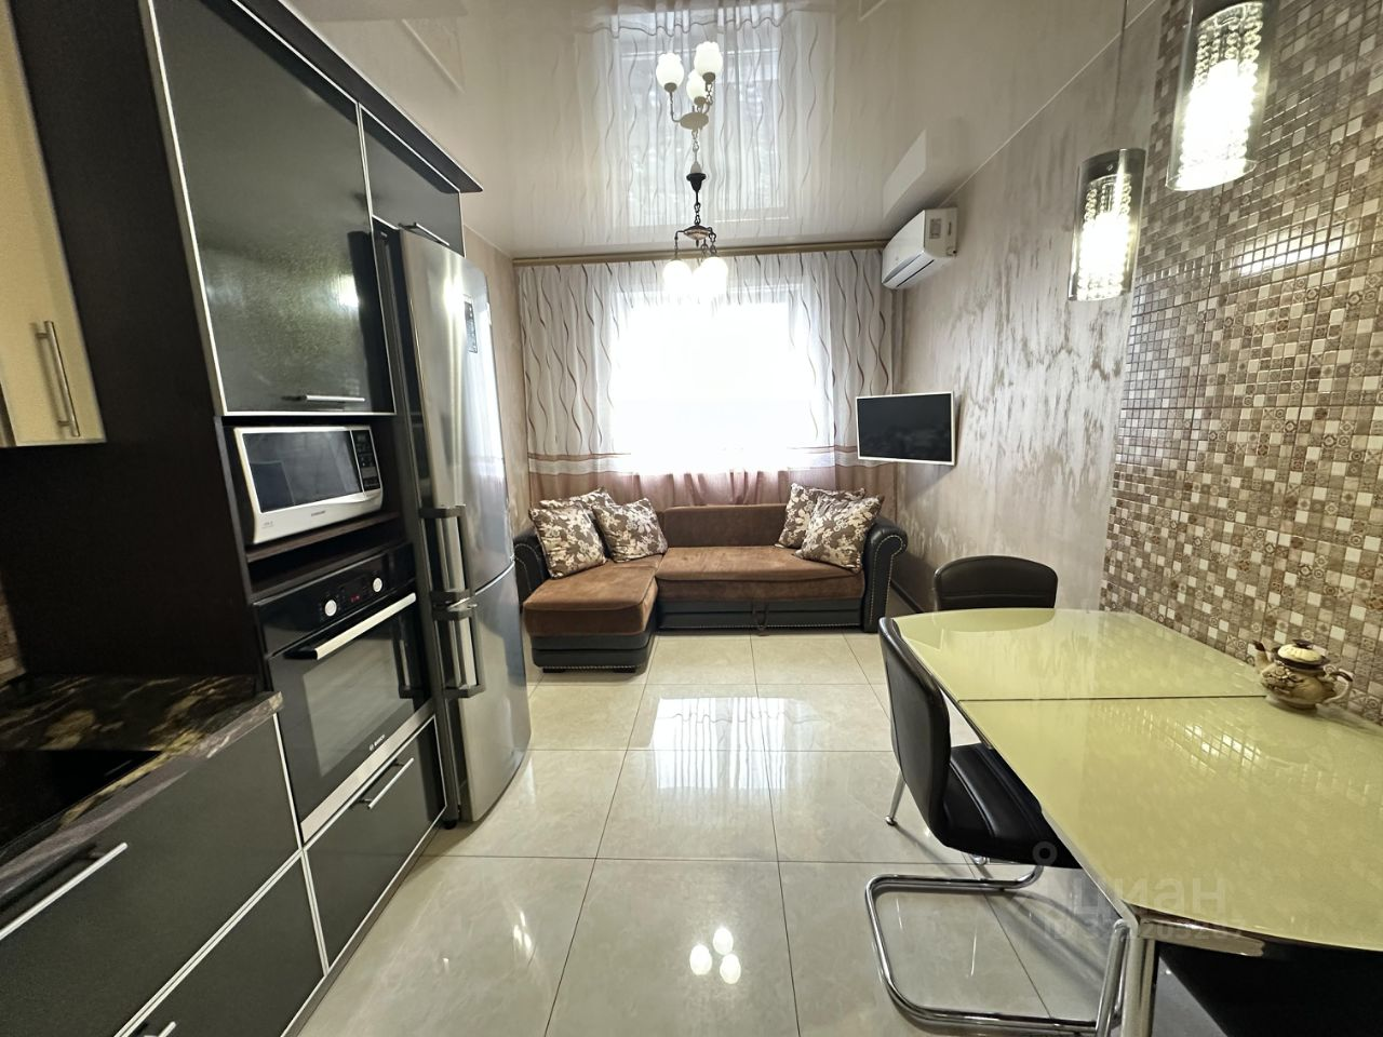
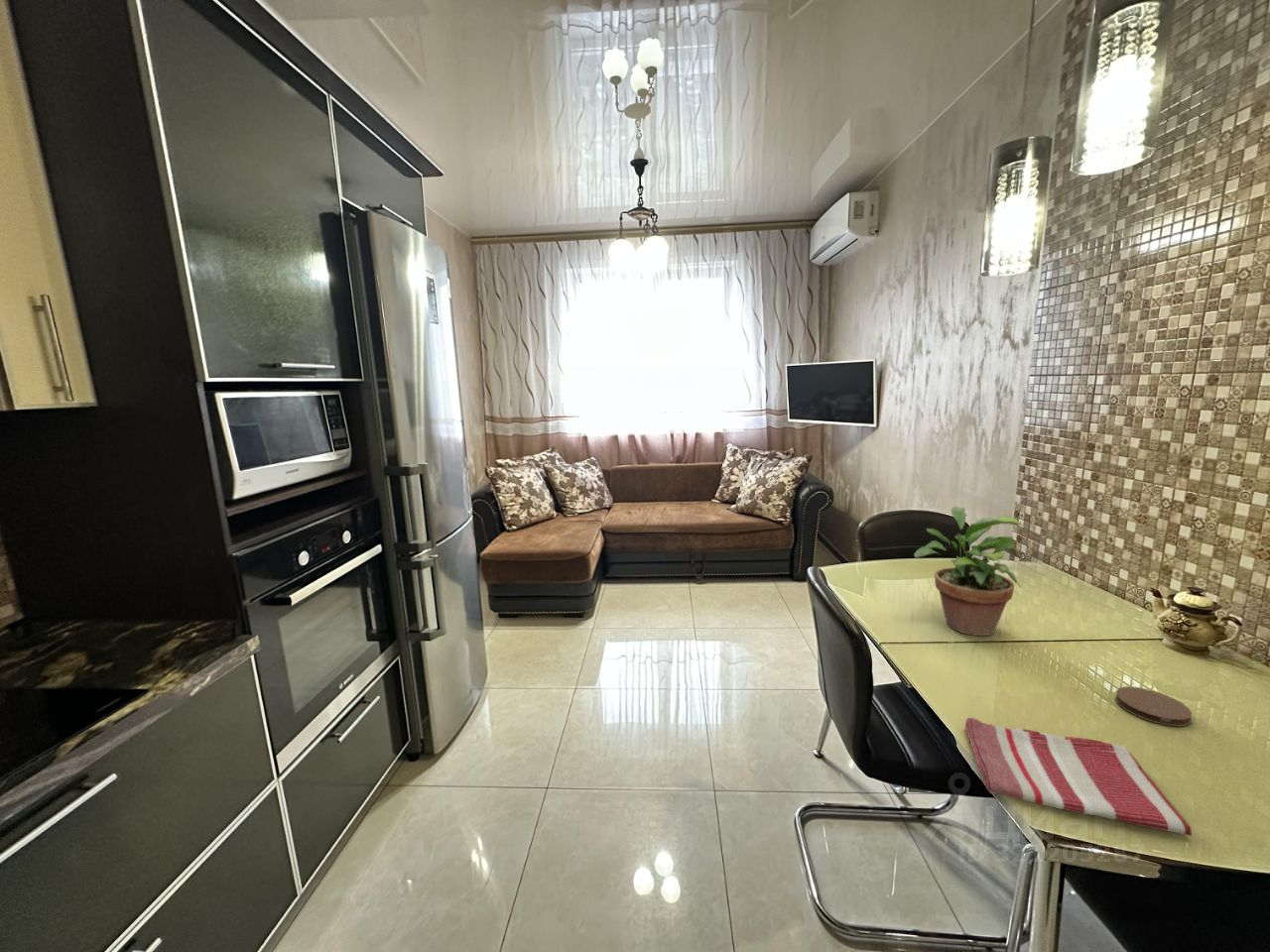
+ dish towel (1061, 769)
+ potted plant (961, 566)
+ coaster (1152, 705)
